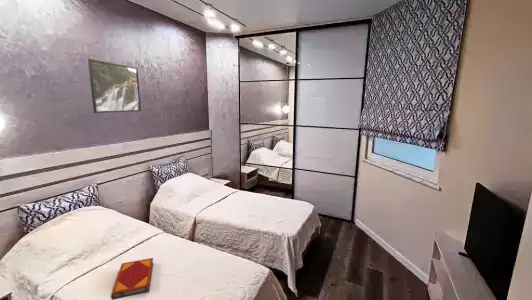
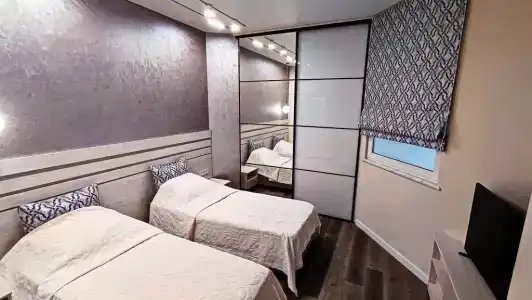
- hardback book (134, 276)
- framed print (117, 88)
